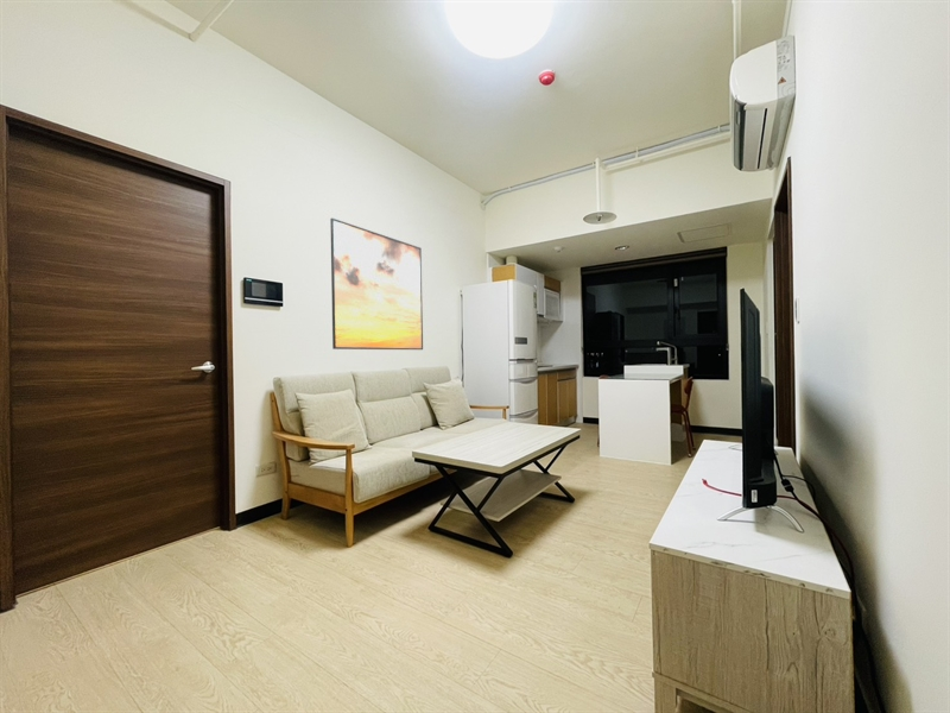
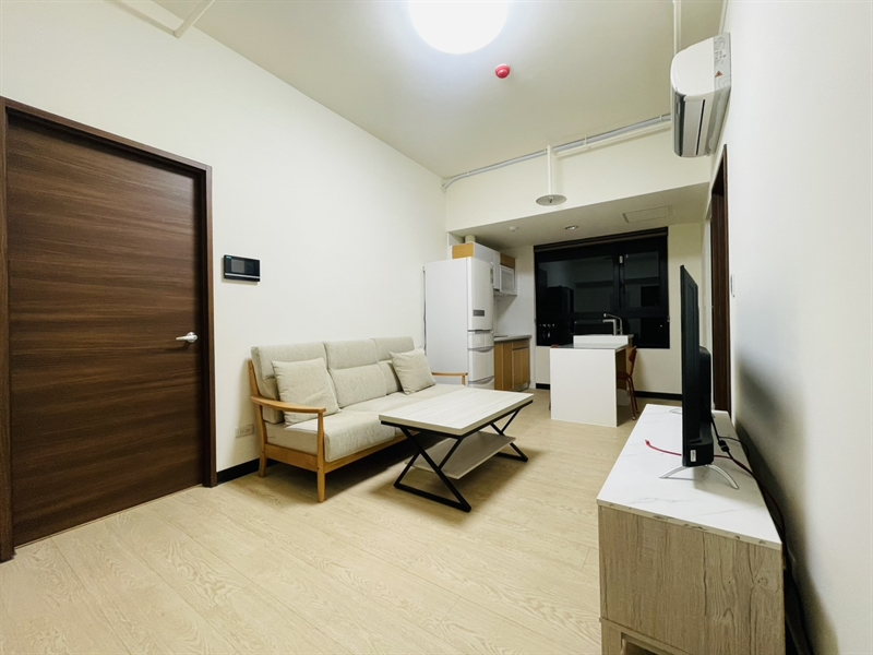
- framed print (382, 291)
